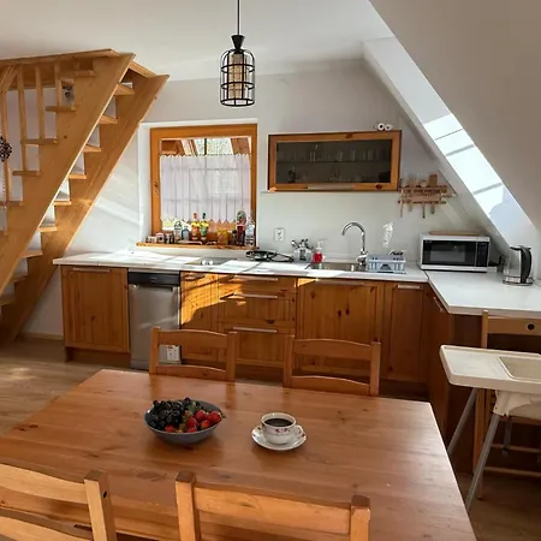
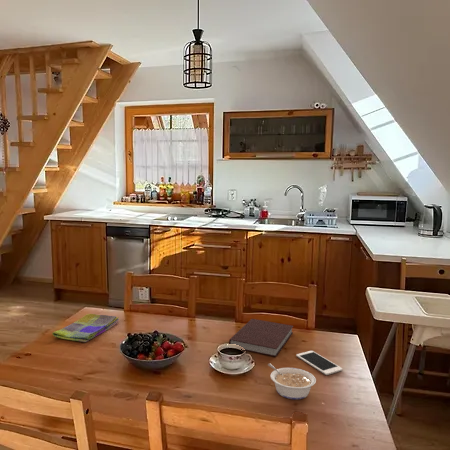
+ legume (290, 383)
+ cell phone (318, 362)
+ dish towel (87, 326)
+ notebook (262, 335)
